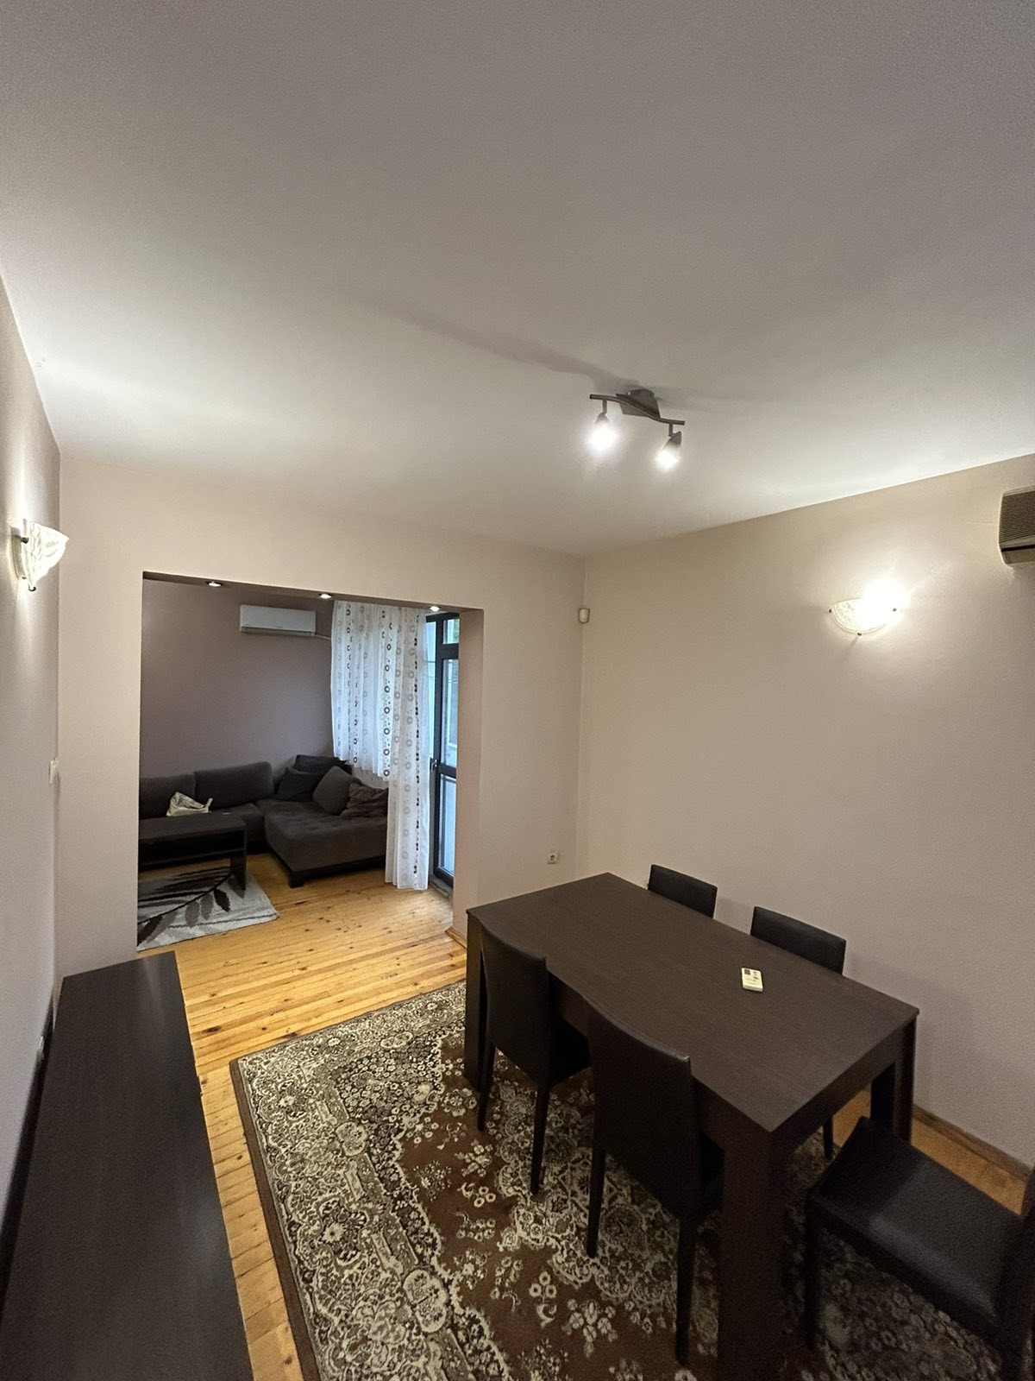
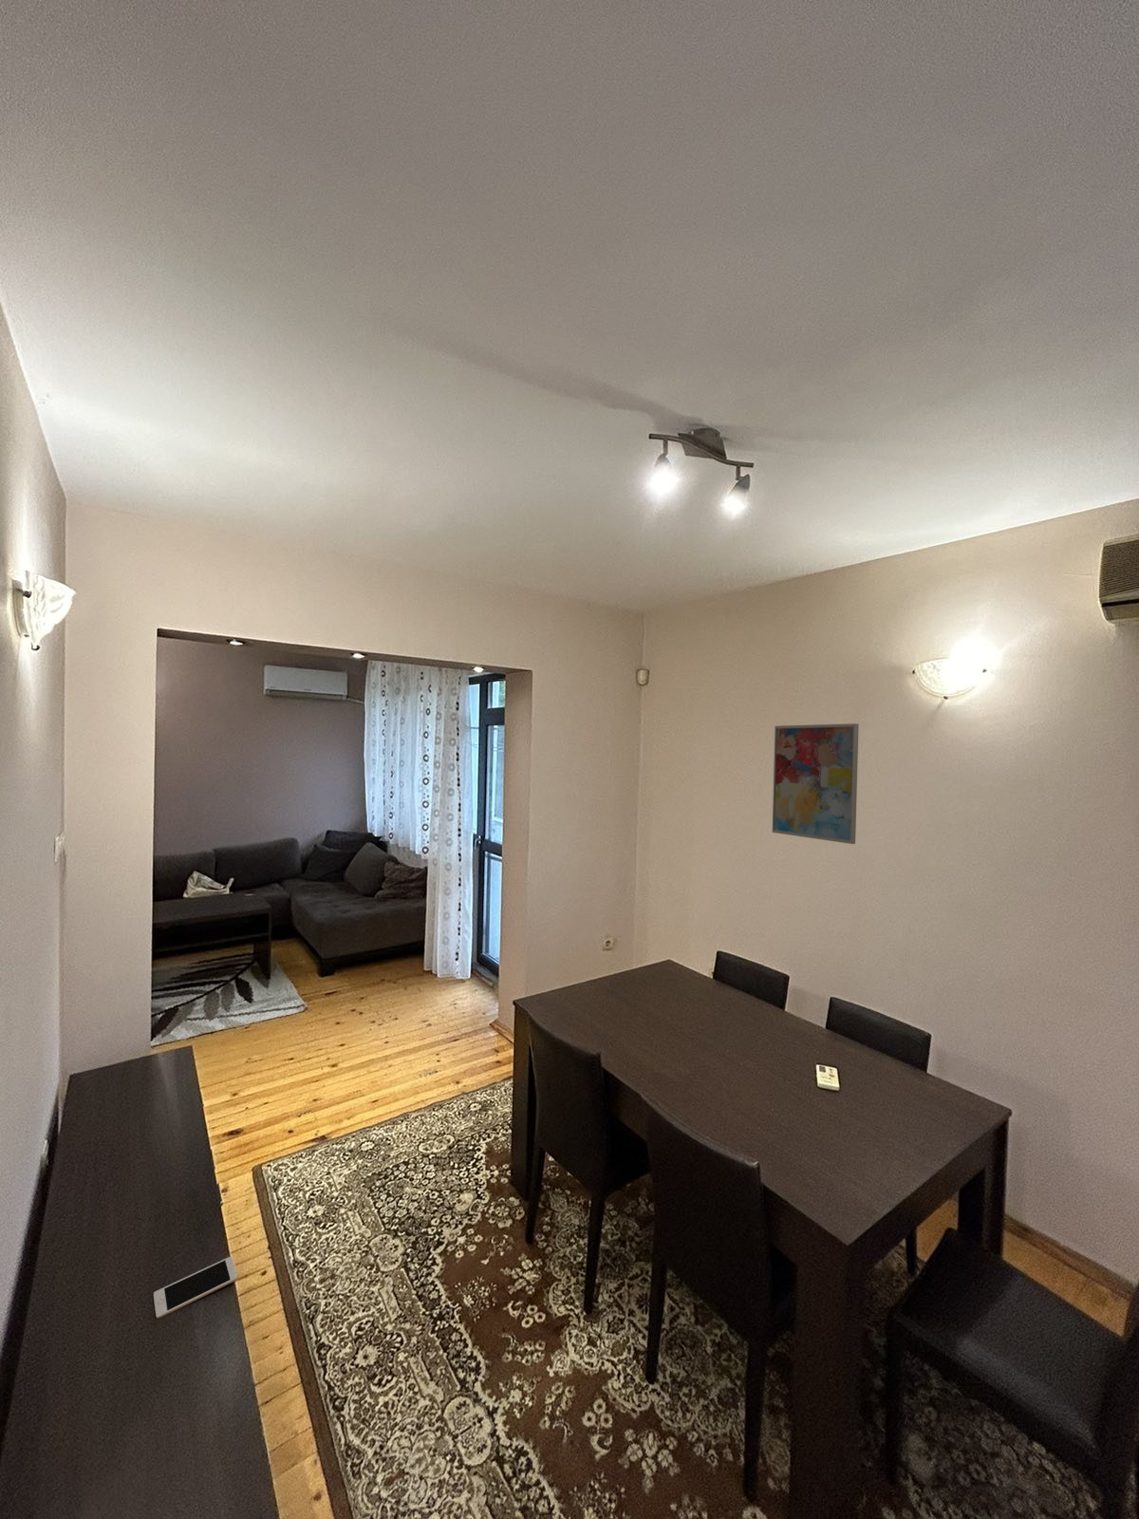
+ cell phone (195, 1286)
+ wall art (812, 781)
